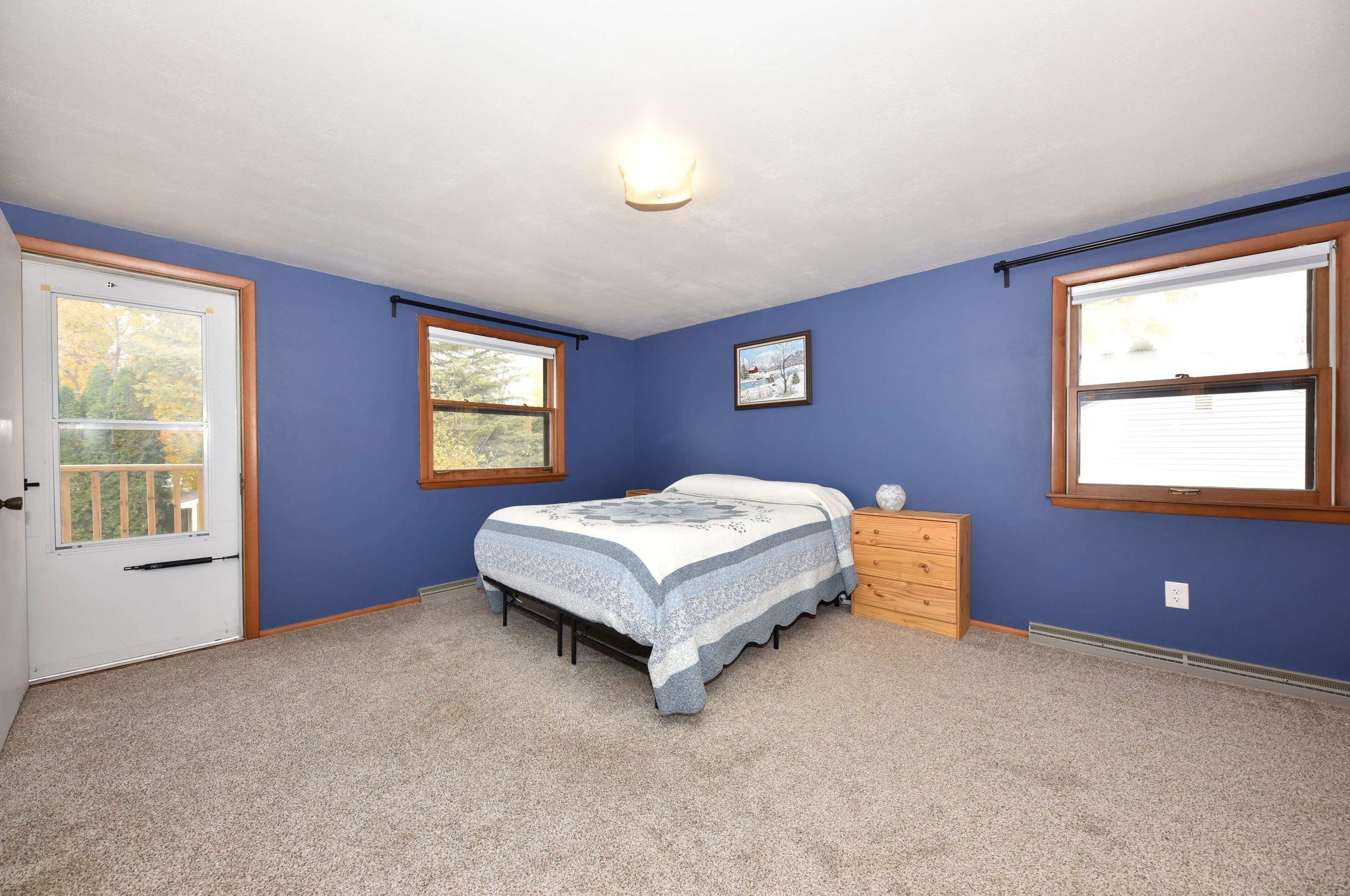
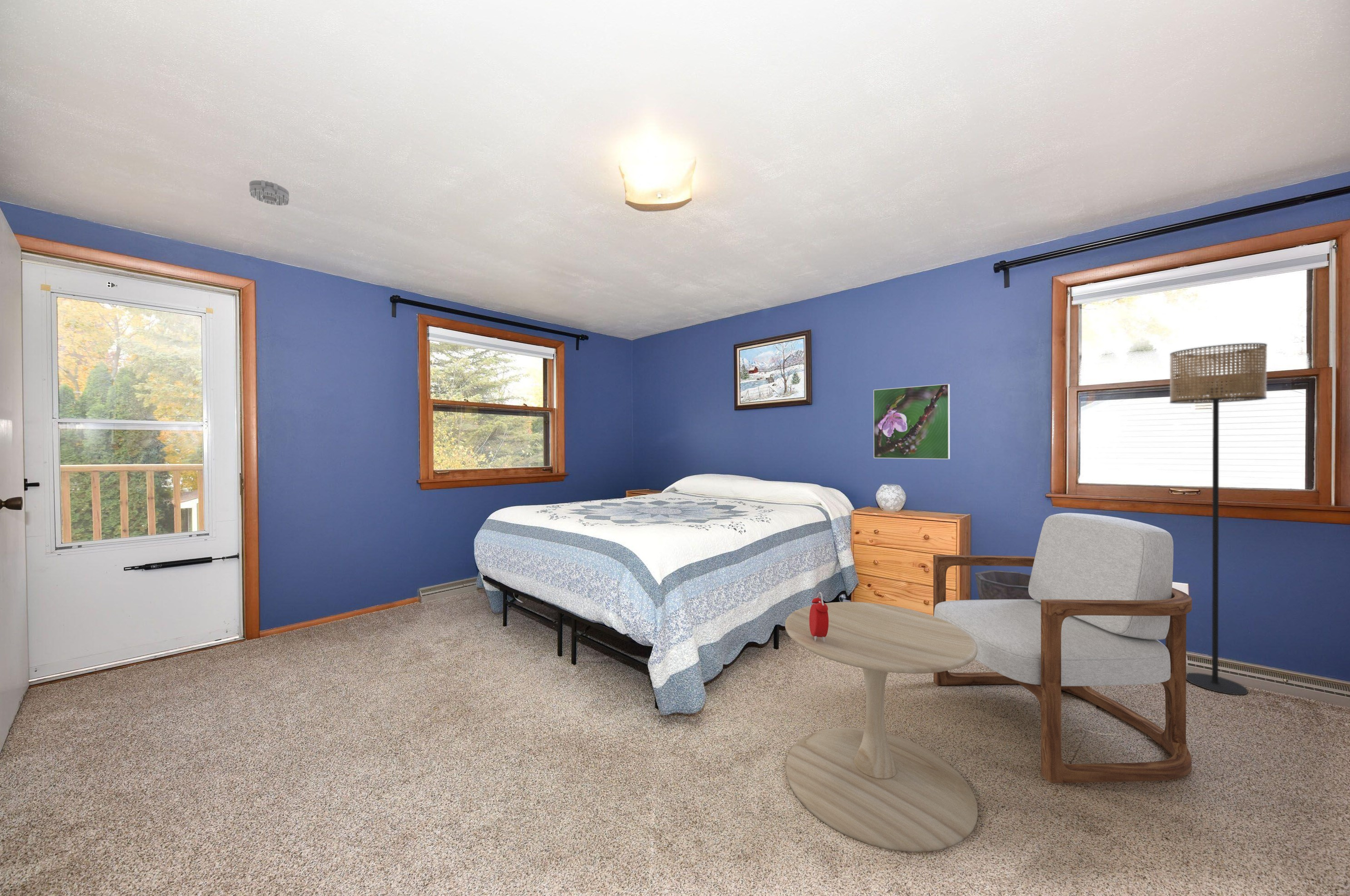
+ alarm clock (817, 614)
+ waste bin (1013, 599)
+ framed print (910, 423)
+ side table (875, 705)
+ smoke detector (269, 192)
+ floor lamp (1215, 517)
+ armchair (1047, 620)
